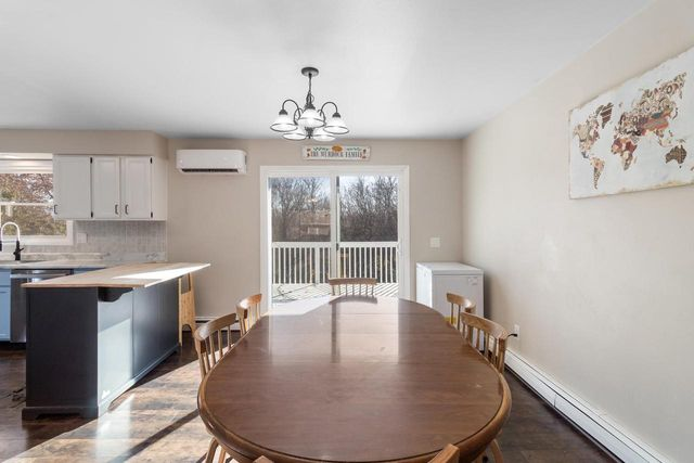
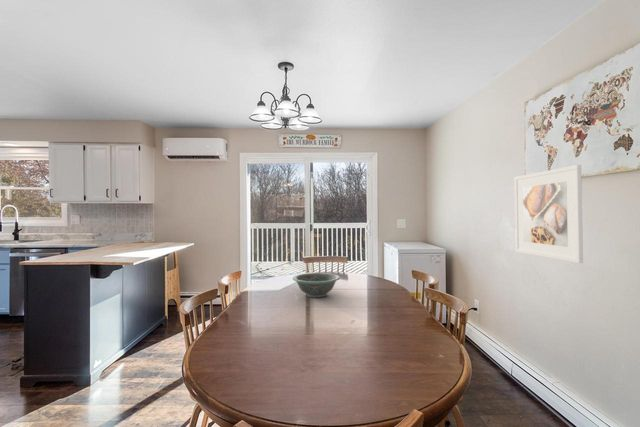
+ decorative bowl (316, 286)
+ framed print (544, 214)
